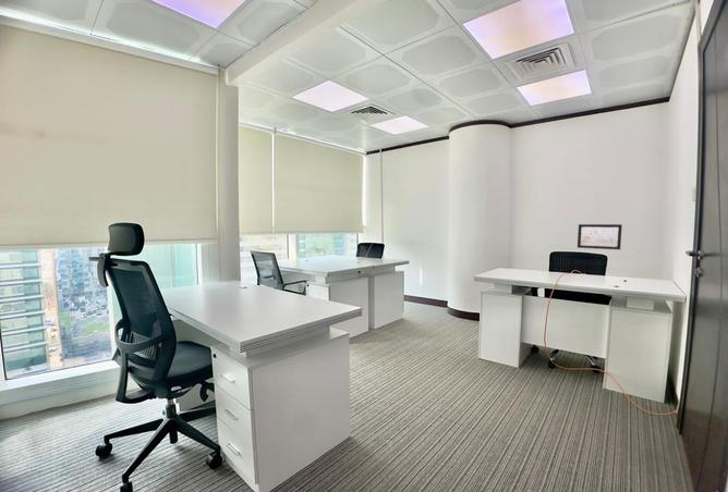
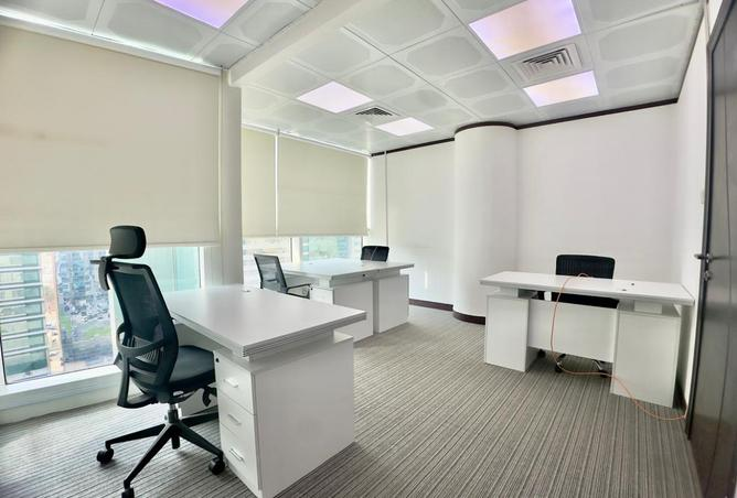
- wall art (598, 236)
